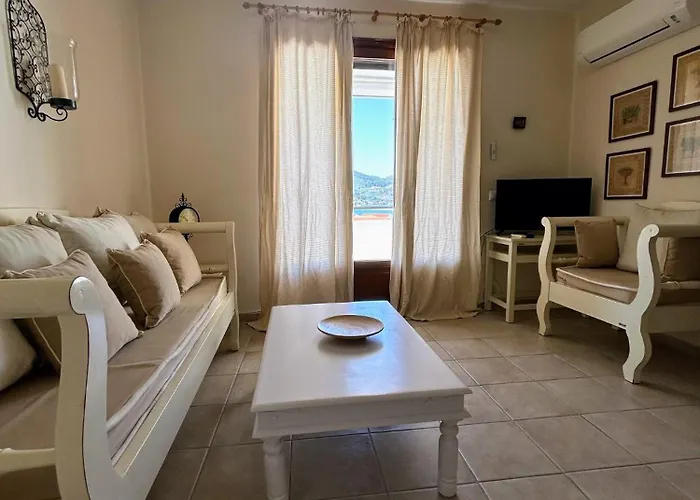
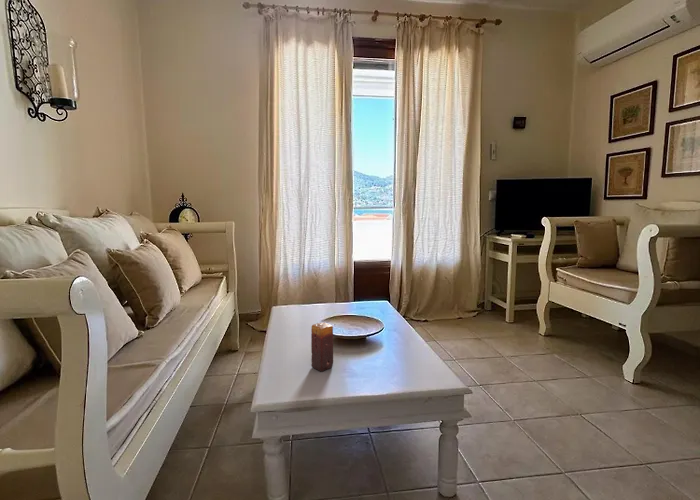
+ candle (322, 346)
